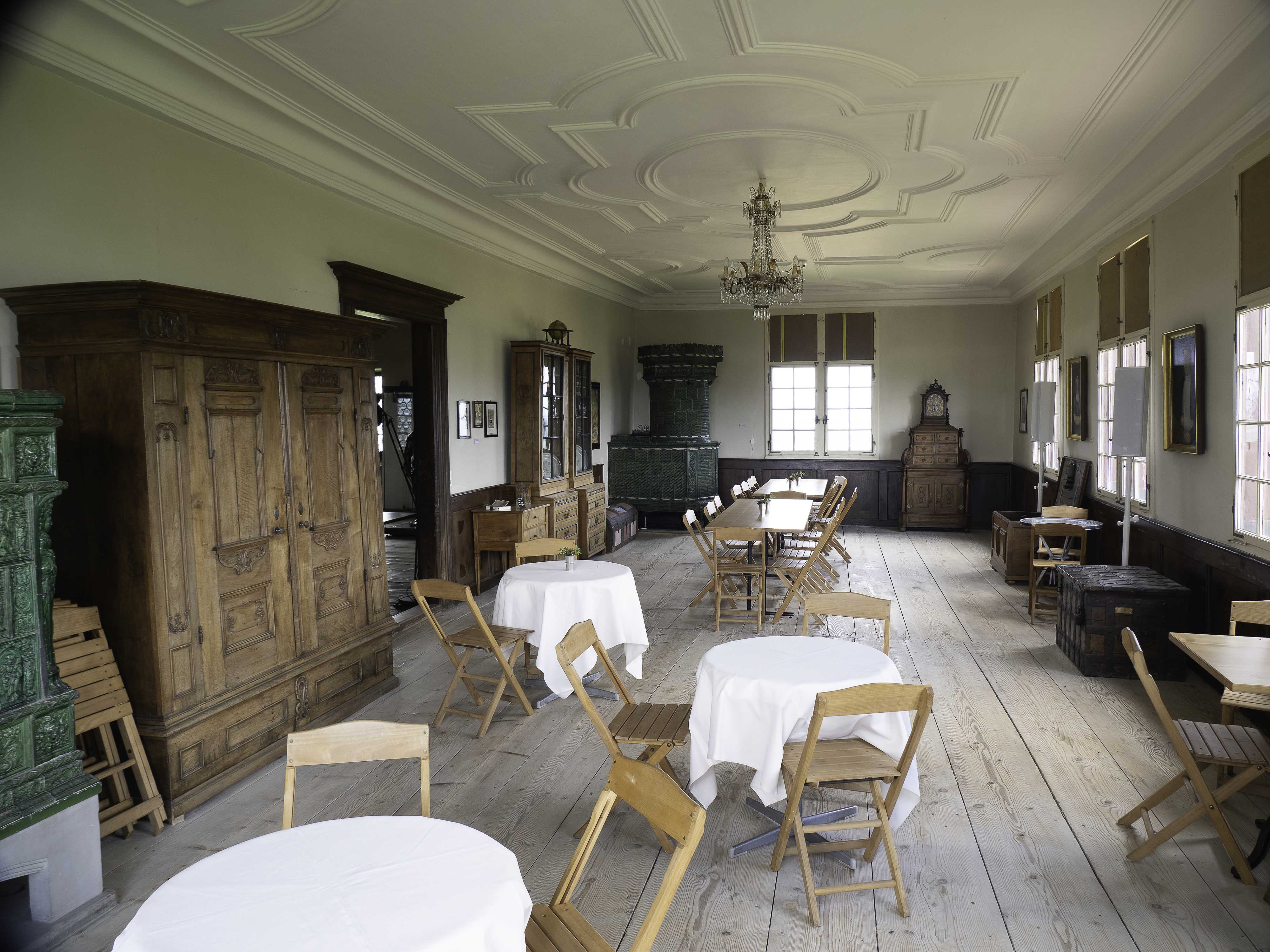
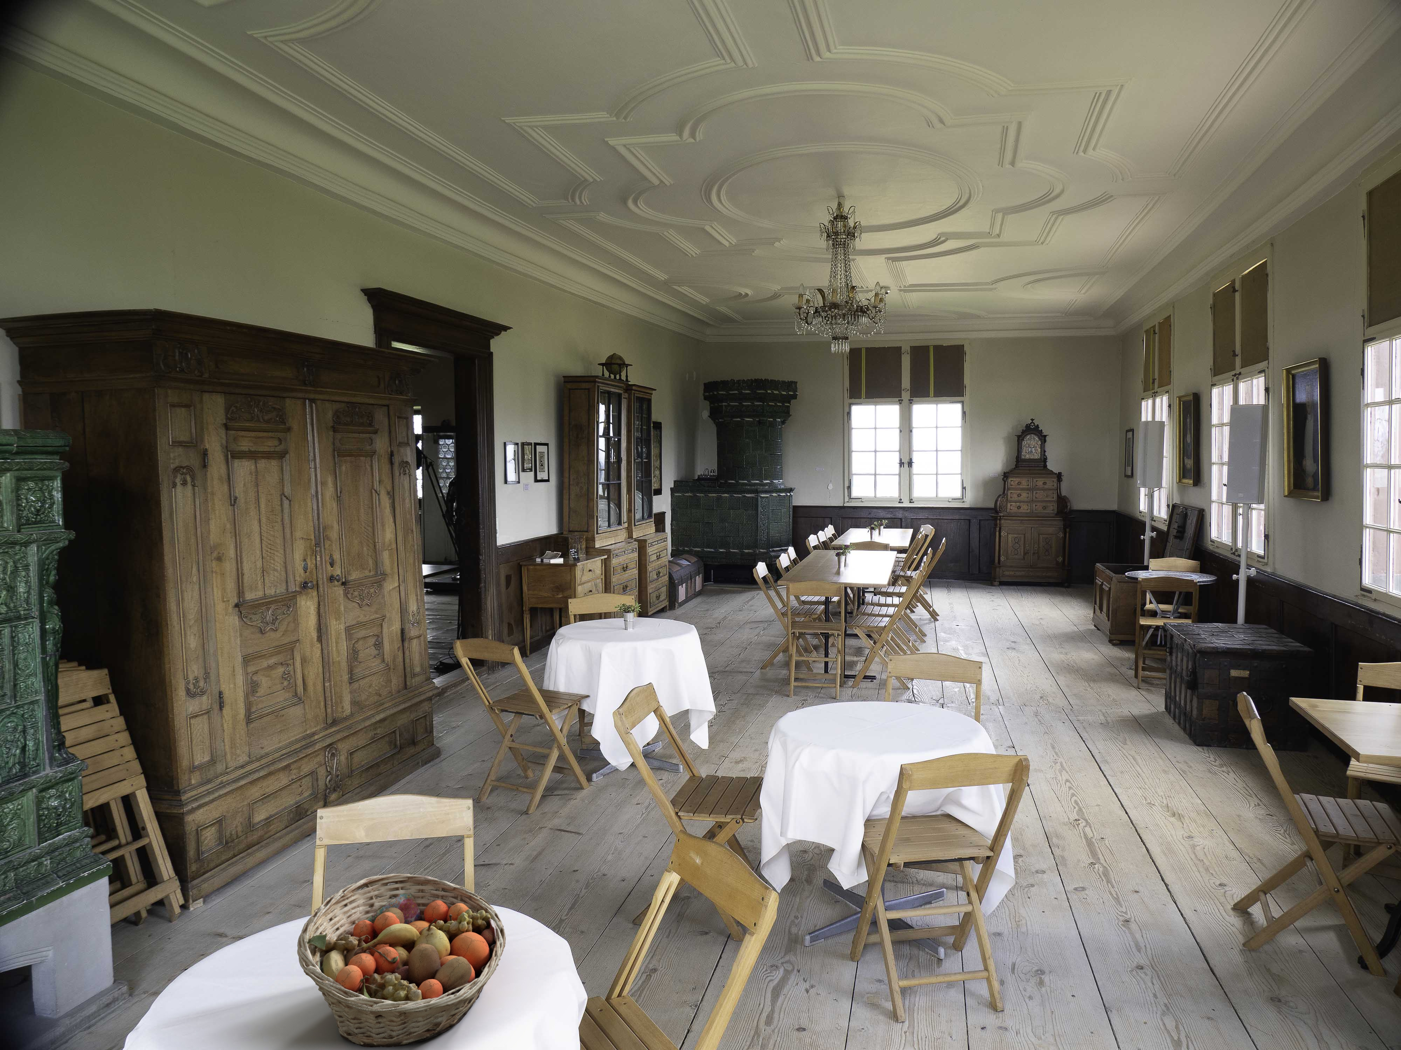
+ fruit basket (407, 953)
